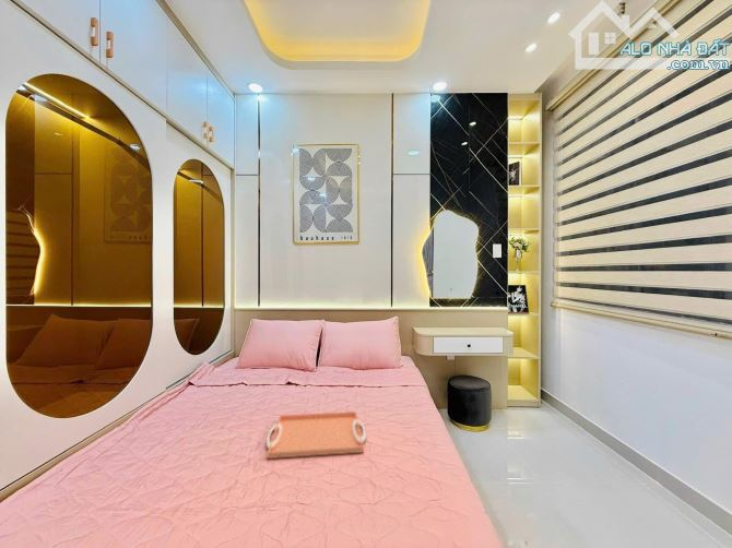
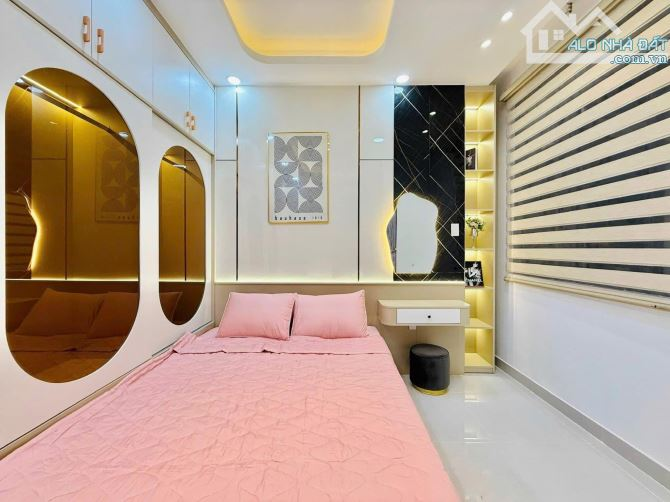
- serving tray (317, 431)
